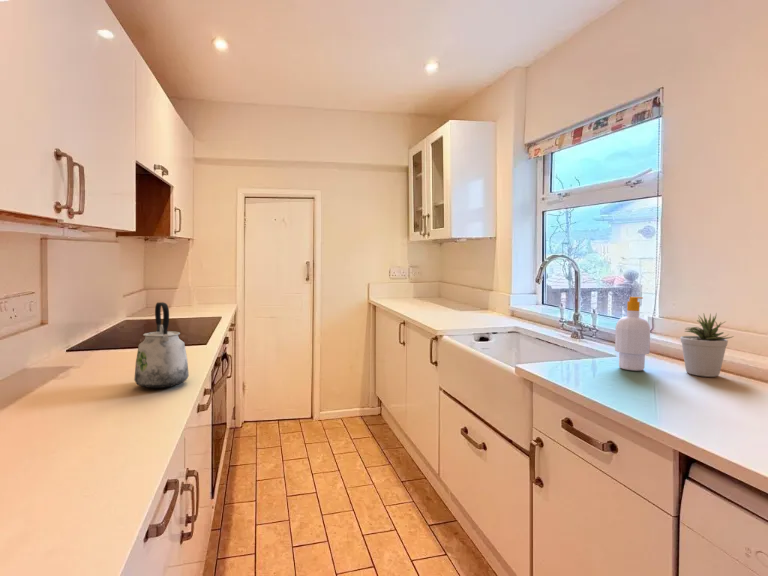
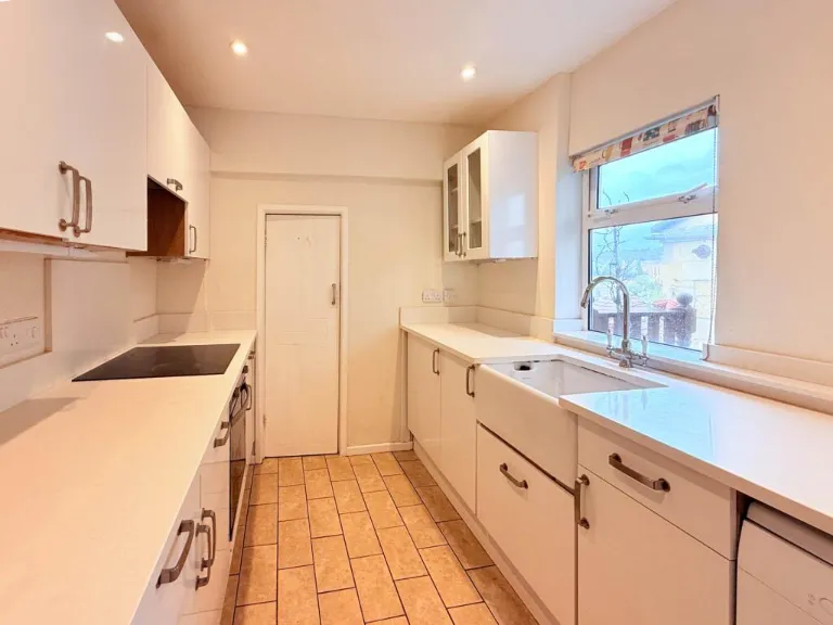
- soap bottle (632, 332)
- kettle (160, 342)
- potted plant (705, 343)
